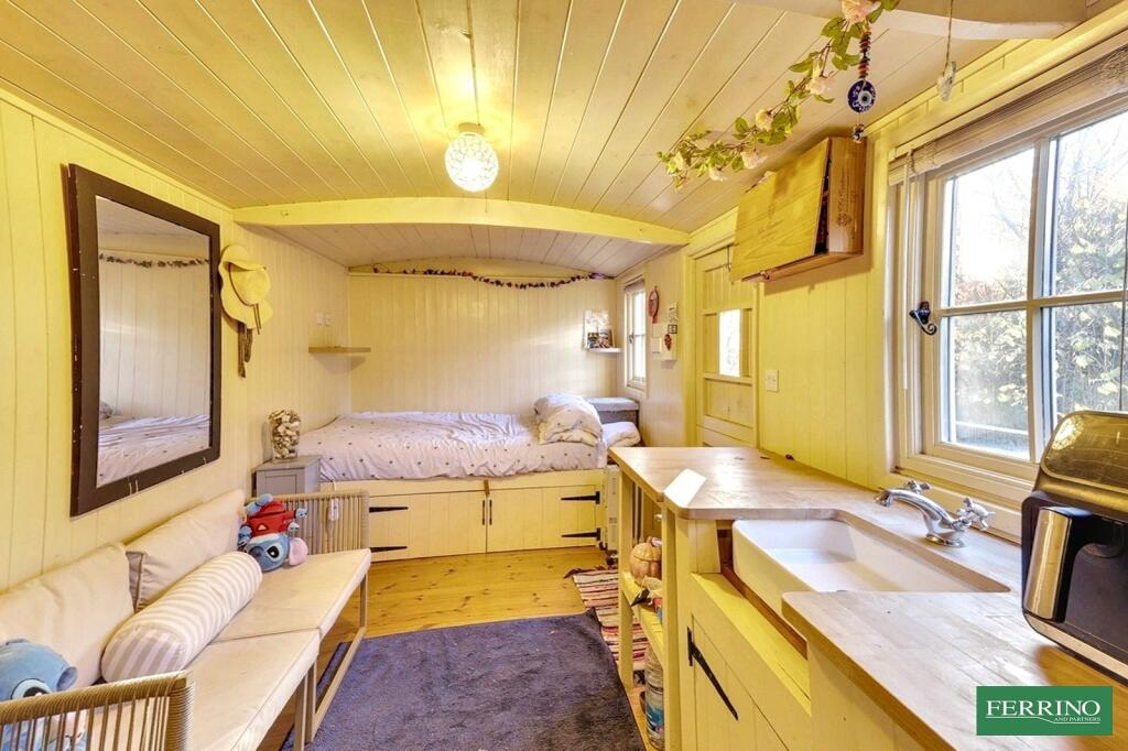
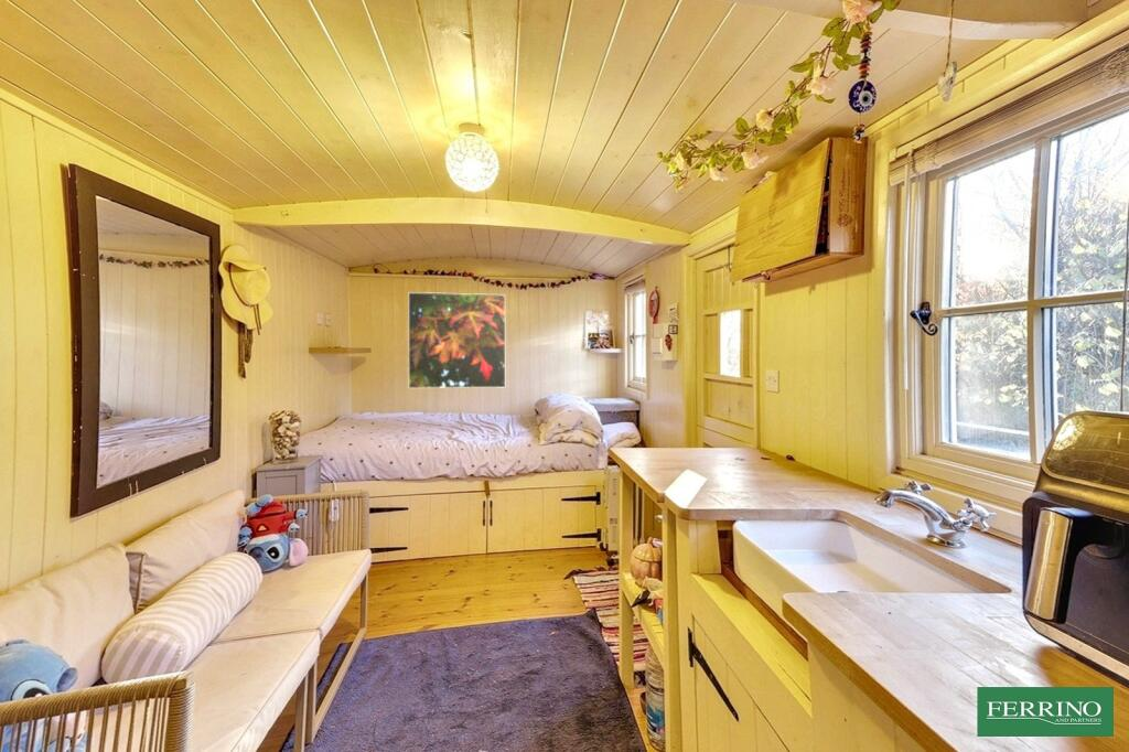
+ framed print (458, 341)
